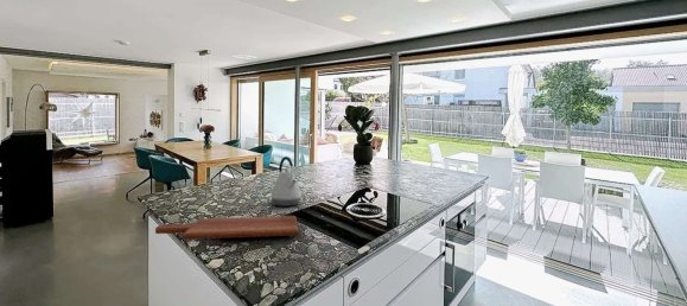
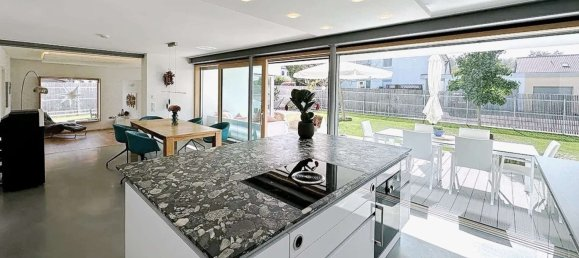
- cutting board (241, 227)
- kettle (286, 180)
